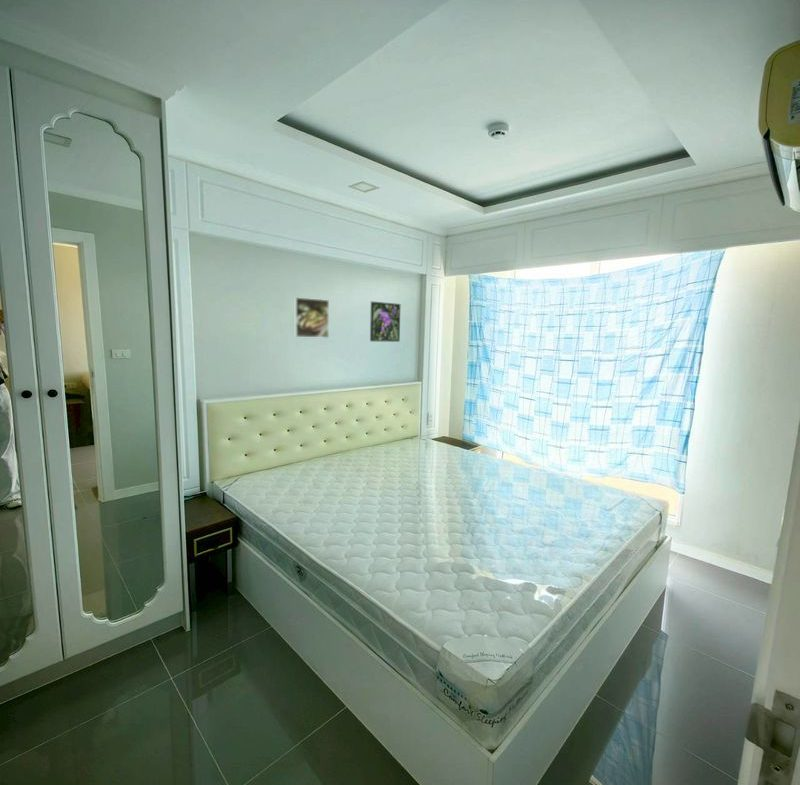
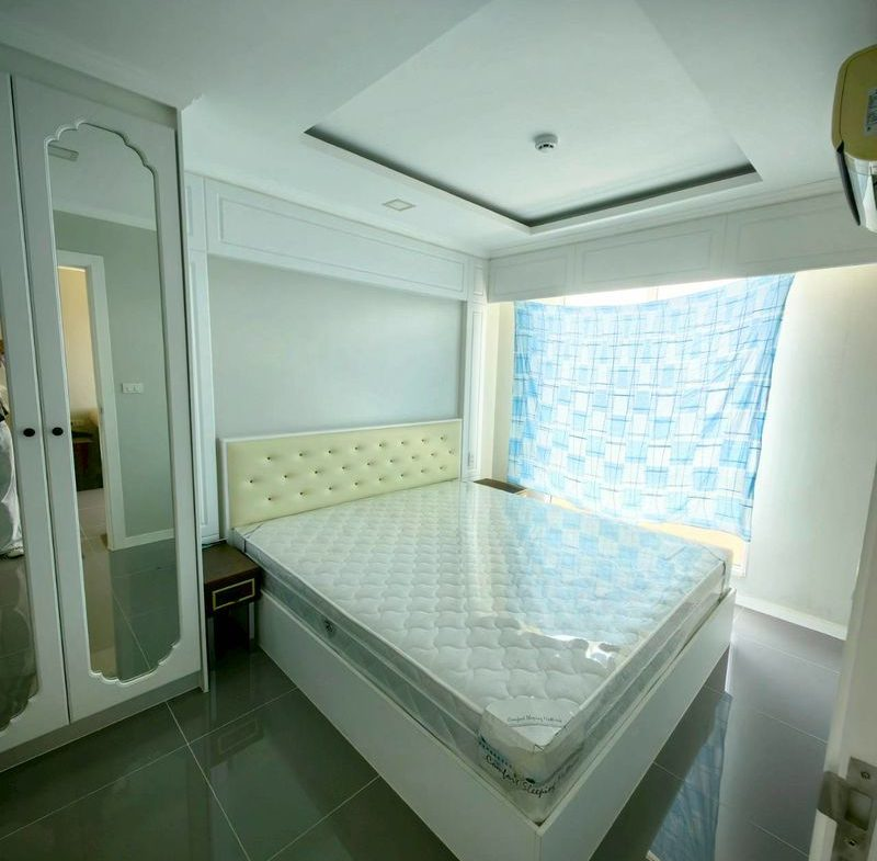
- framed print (311, 318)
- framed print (385, 322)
